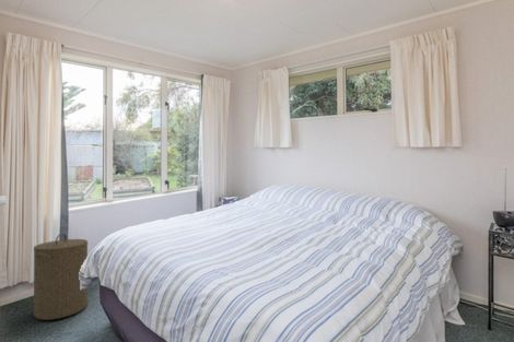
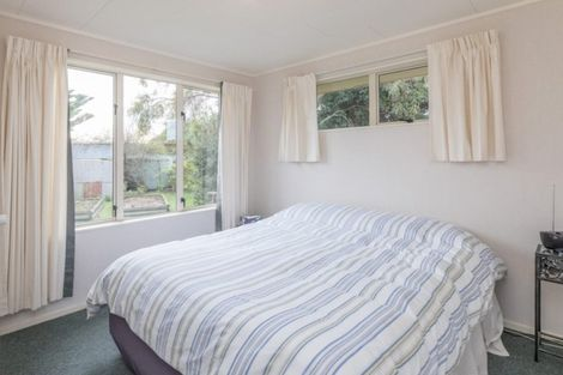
- laundry hamper (61, 271)
